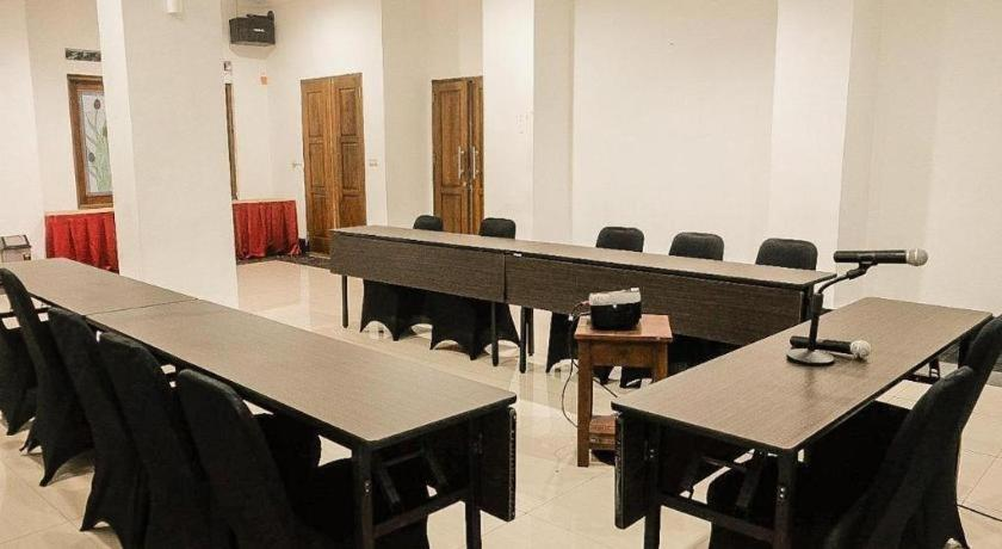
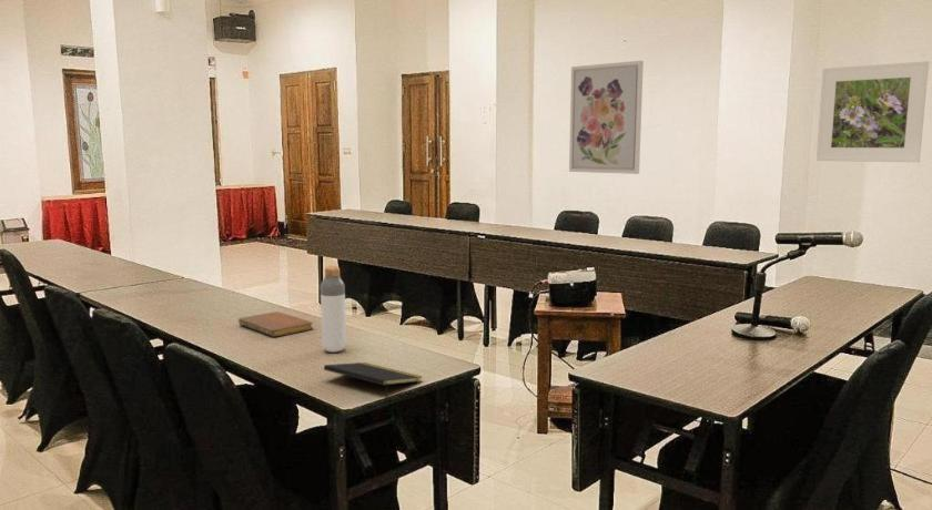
+ bottle (333, 308)
+ wall art (604, 119)
+ notepad (373, 373)
+ notebook (275, 323)
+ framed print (869, 113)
